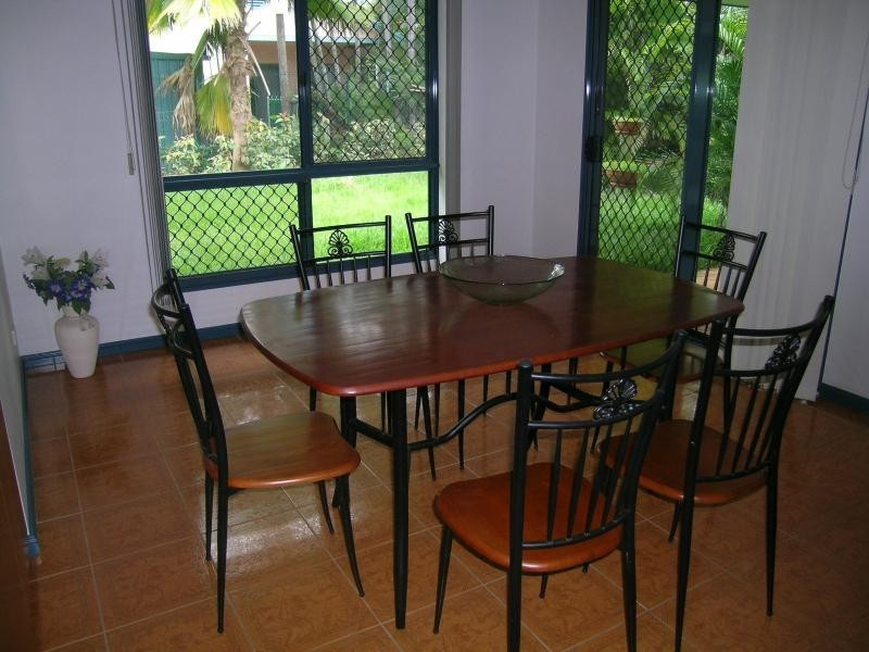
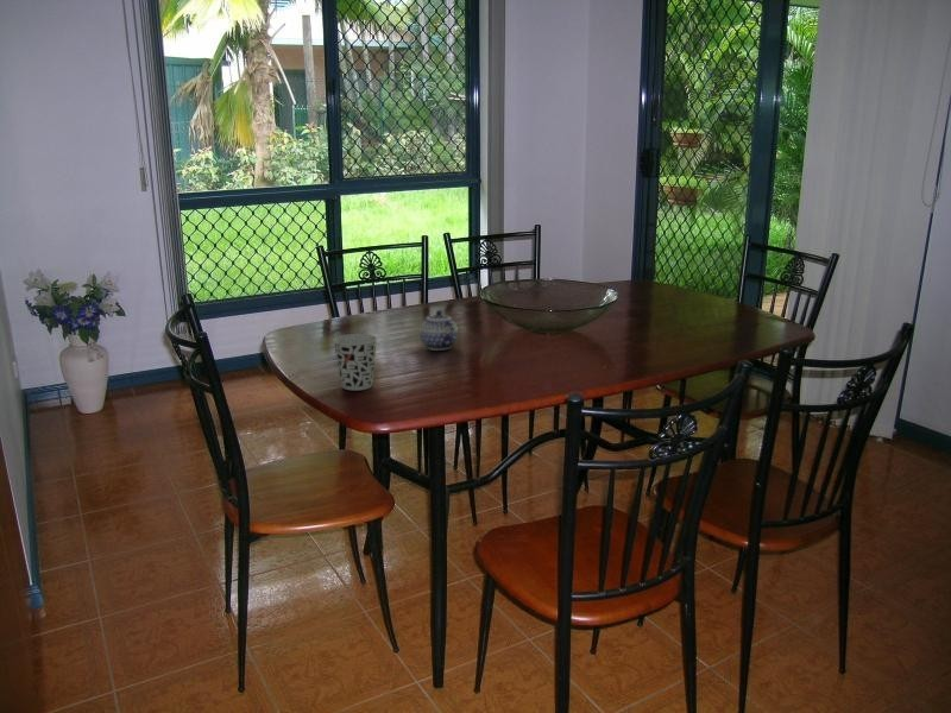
+ teapot (439, 329)
+ cup (355, 362)
